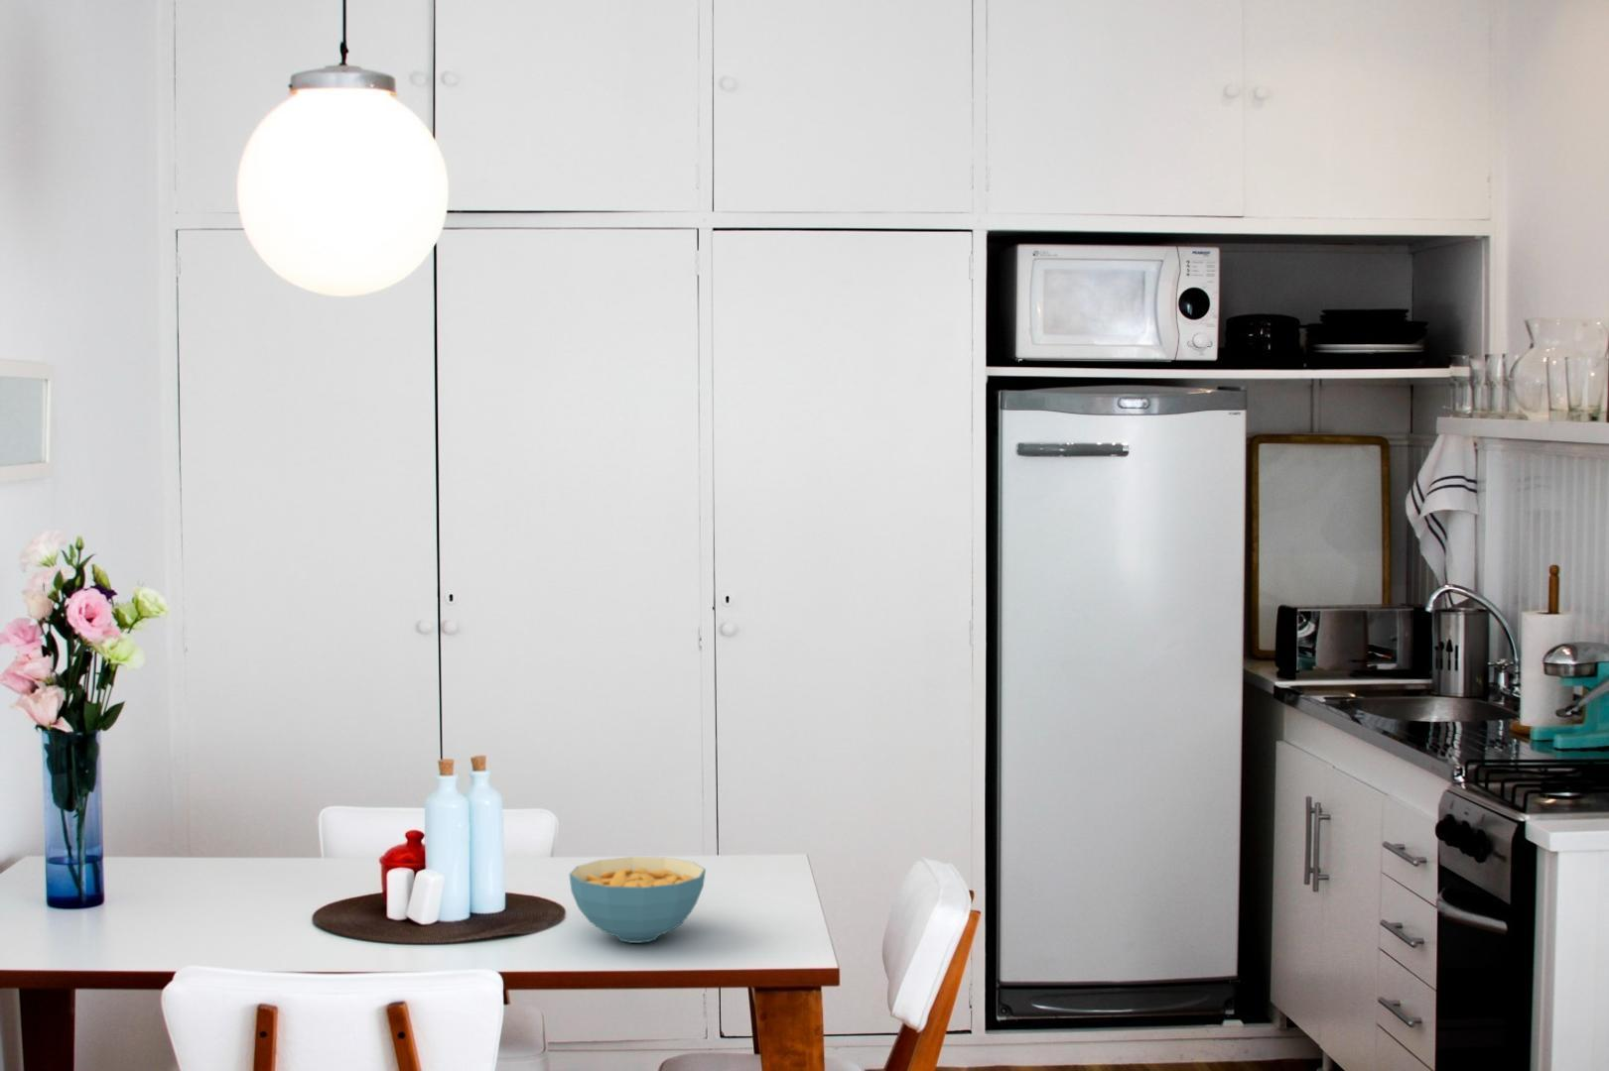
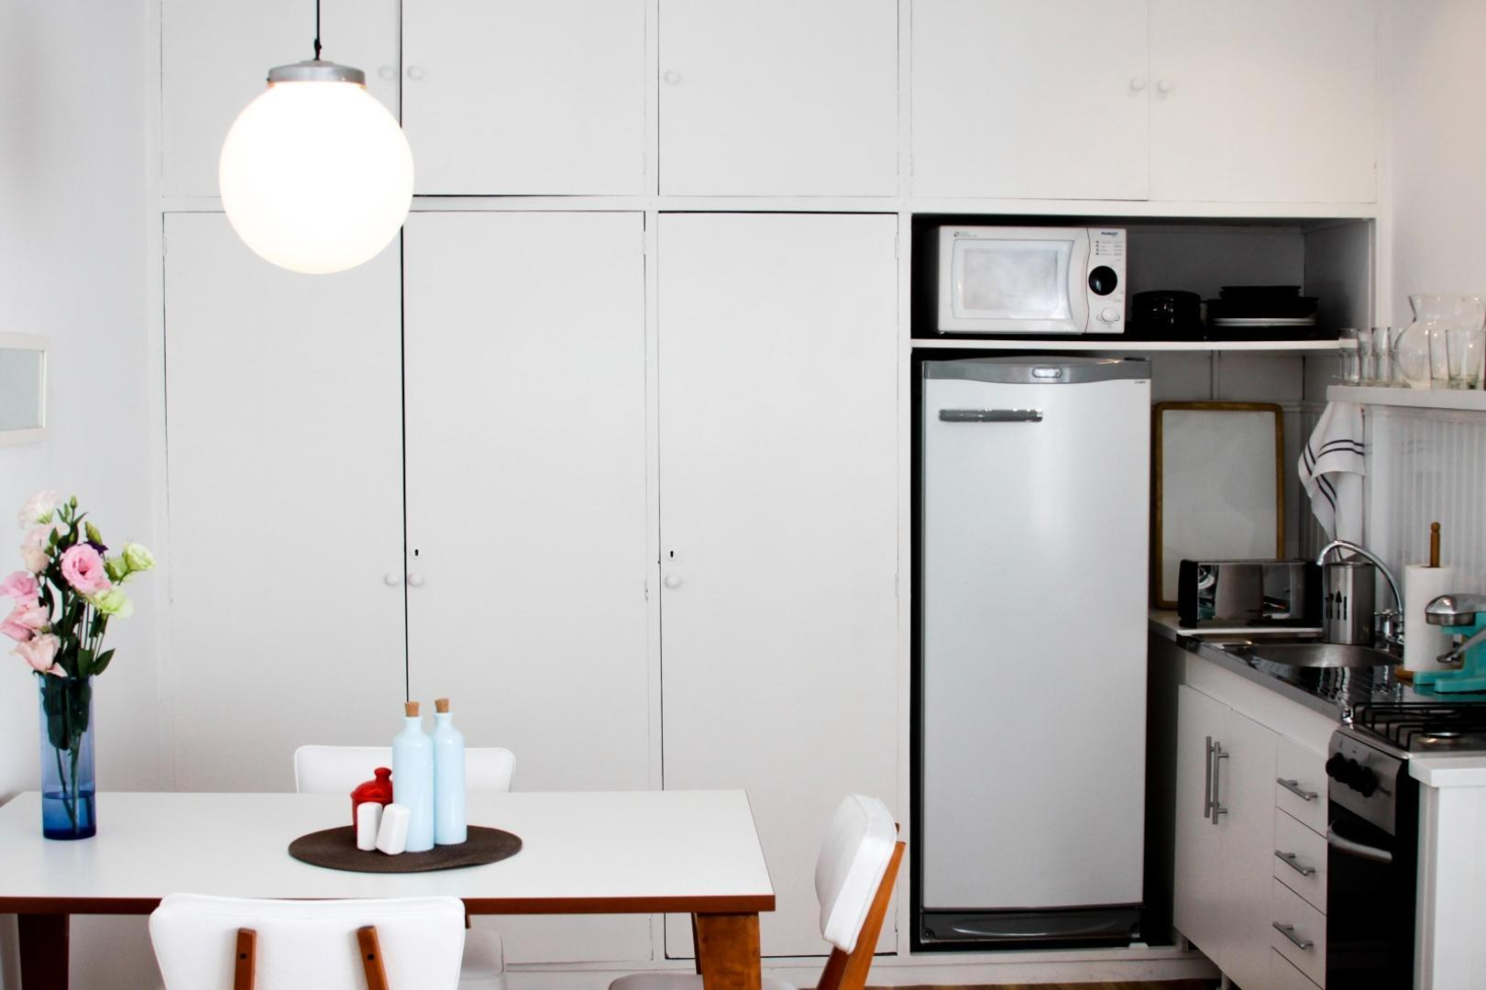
- cereal bowl (638, 905)
